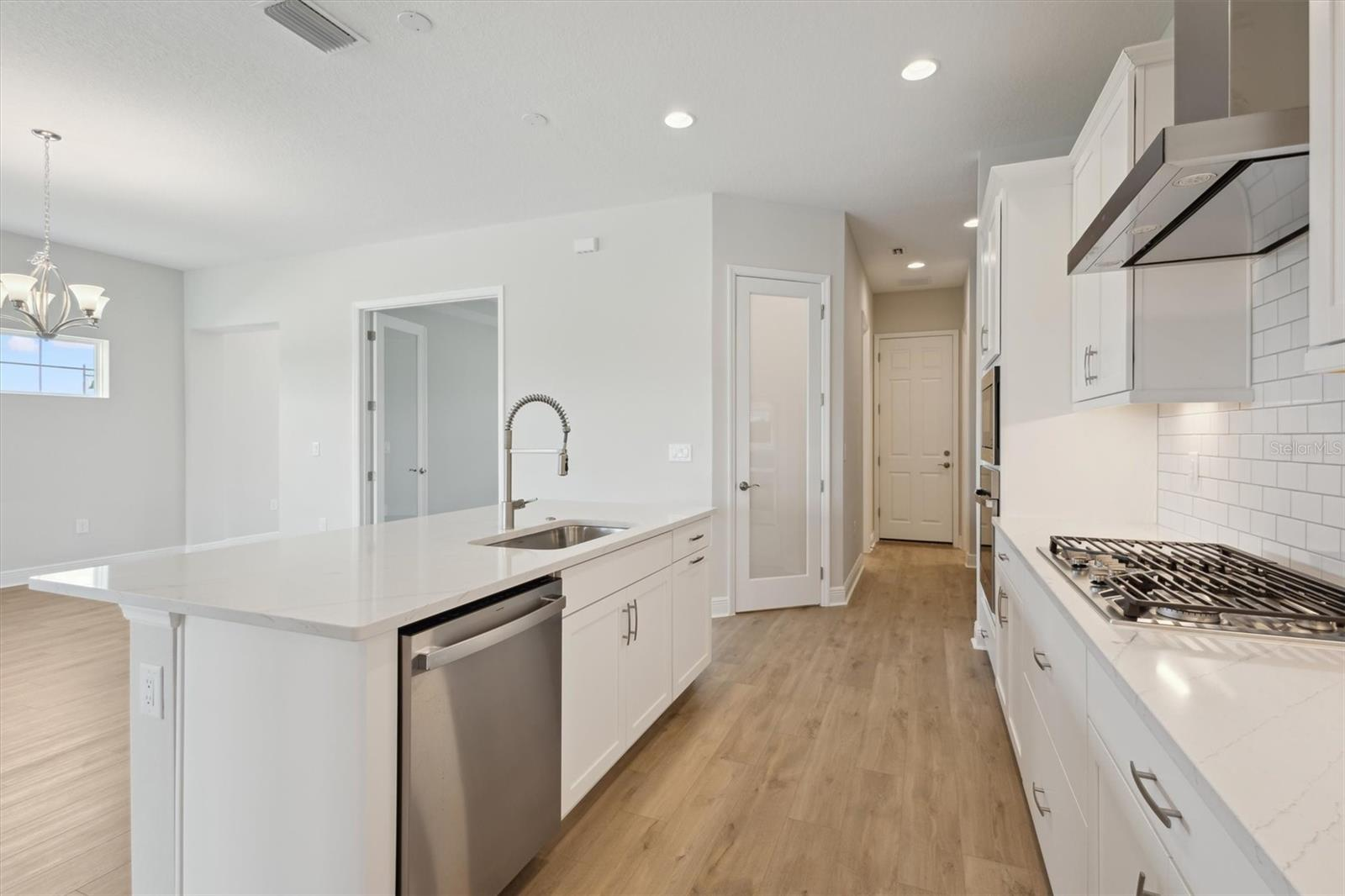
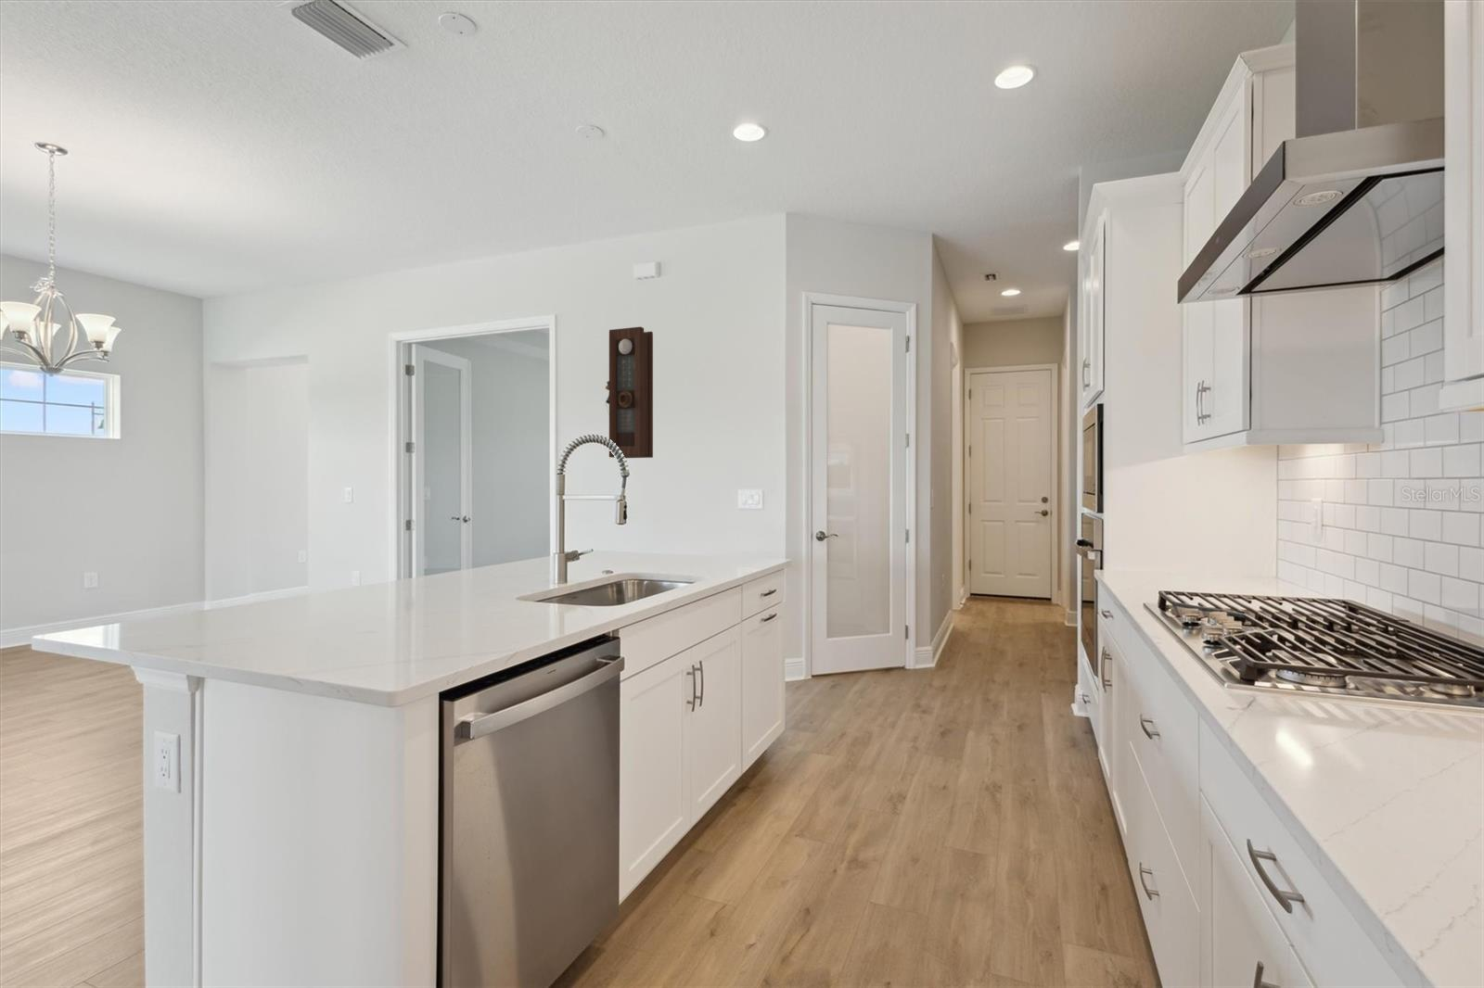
+ pendulum clock (626, 394)
